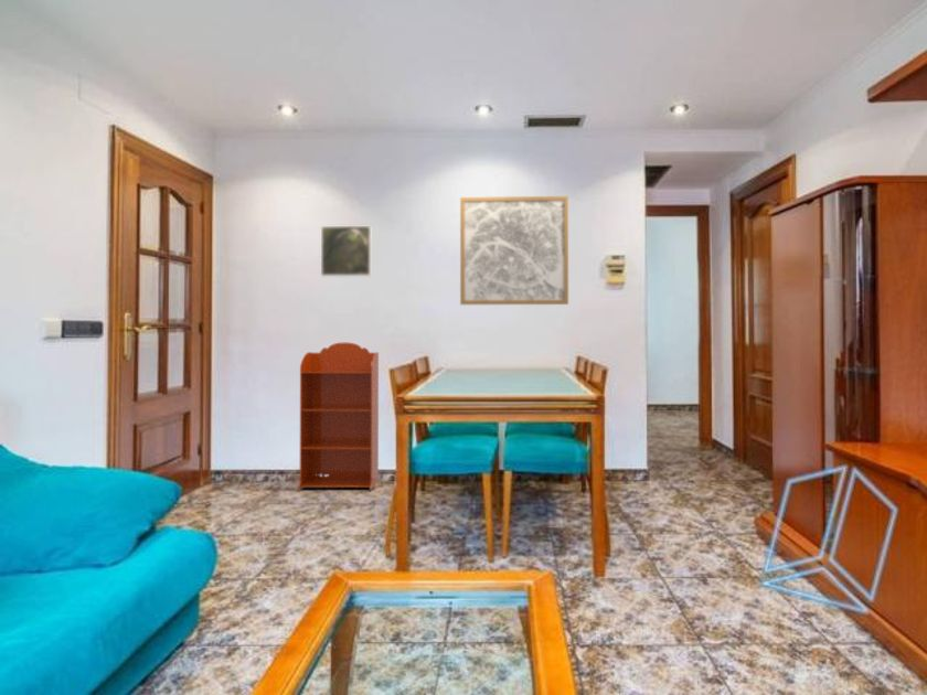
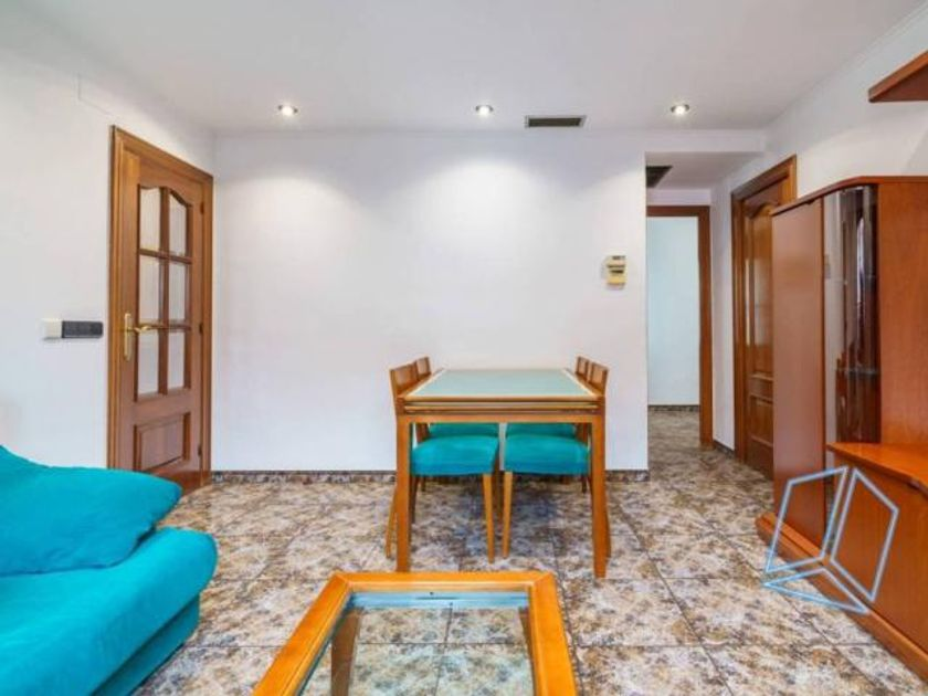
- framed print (345, 250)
- bookcase (339, 414)
- wall art (513, 250)
